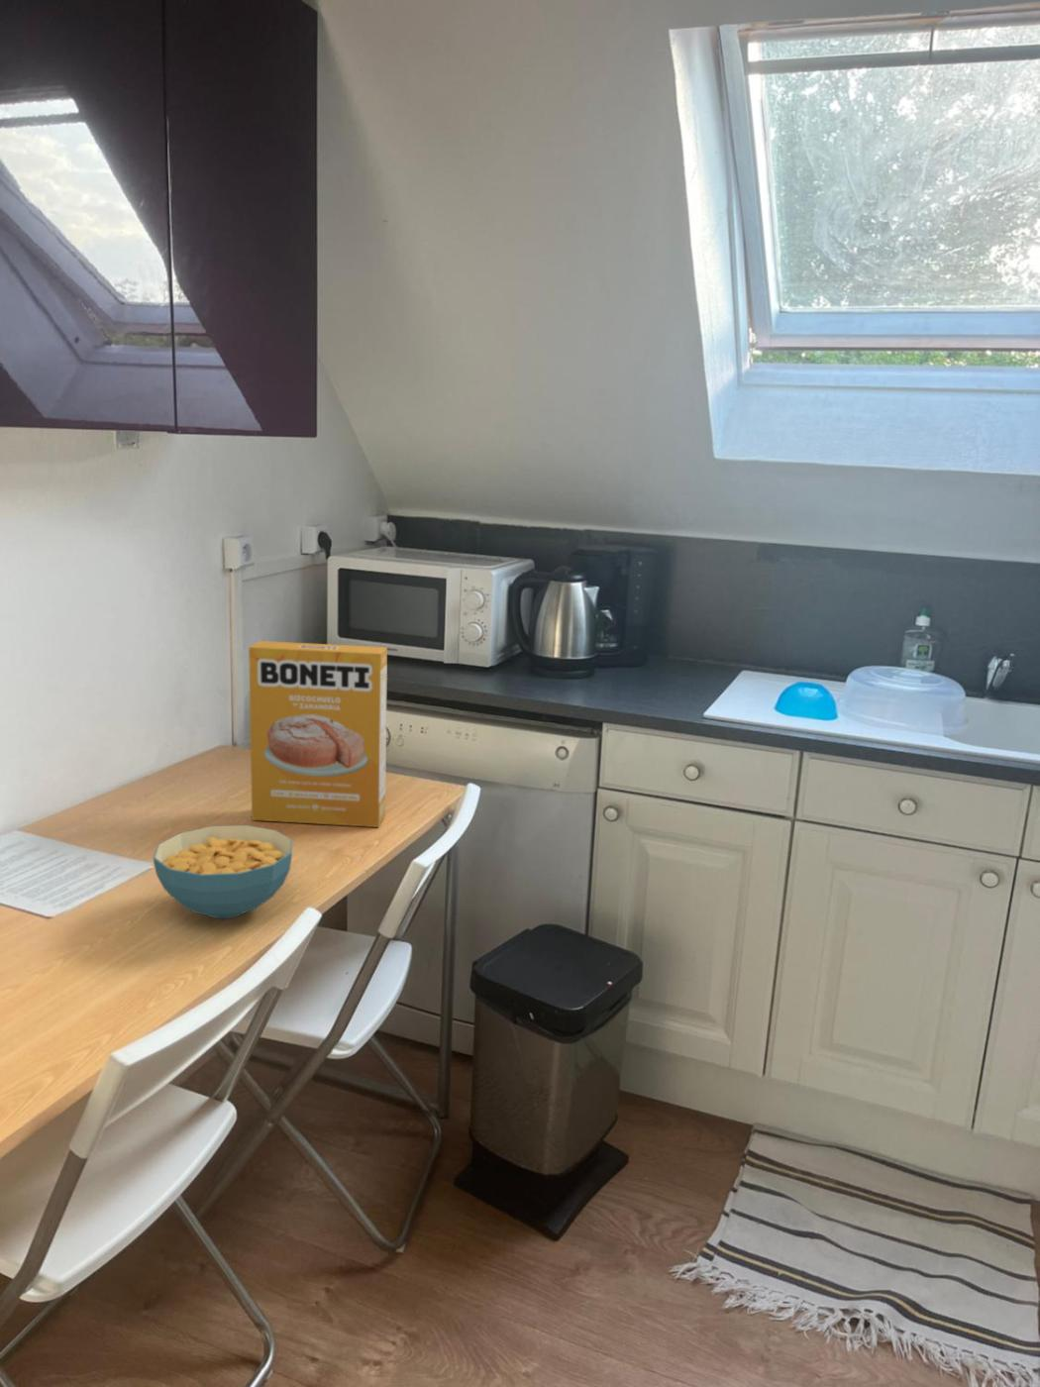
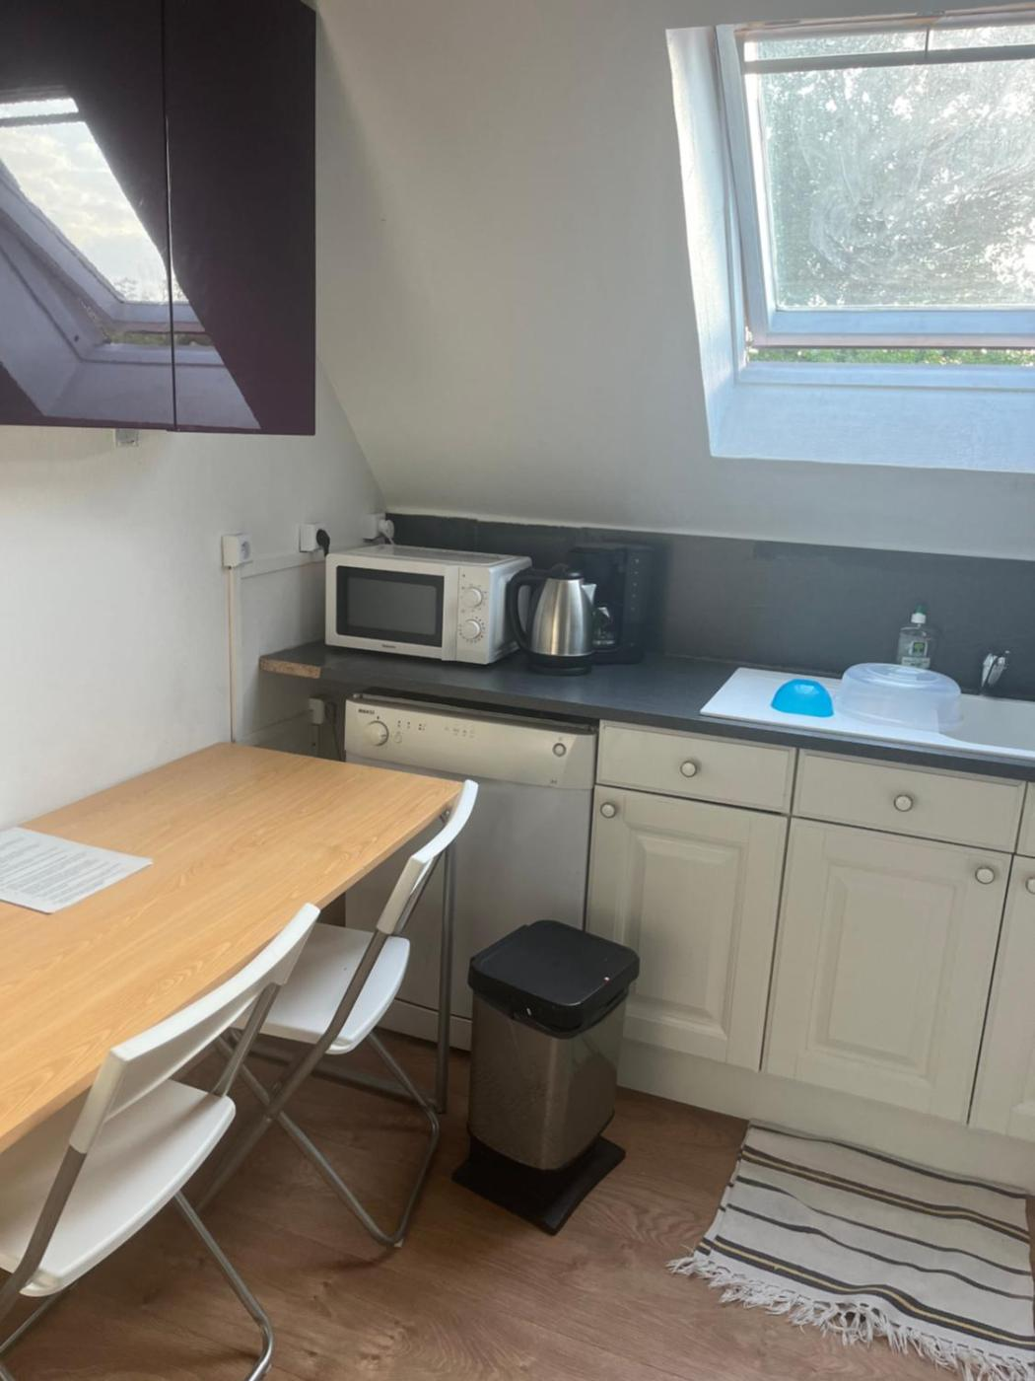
- cereal box (319, 733)
- cereal bowl (225, 879)
